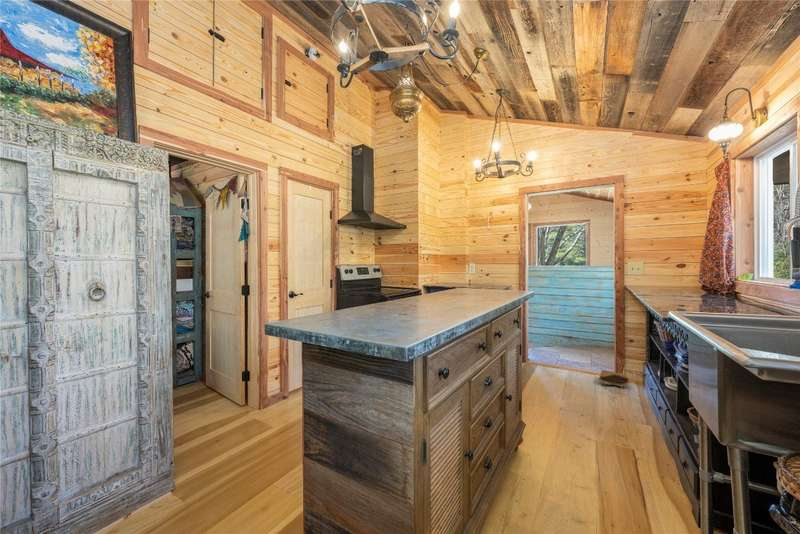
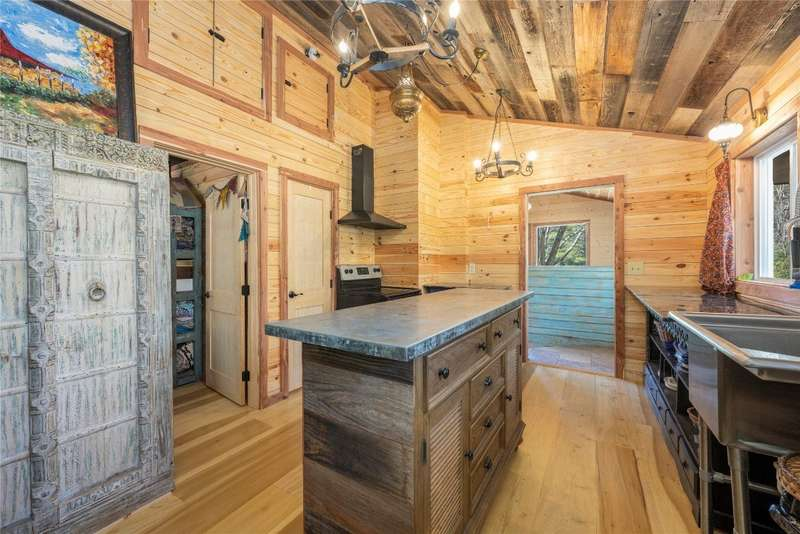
- woven basket (613, 378)
